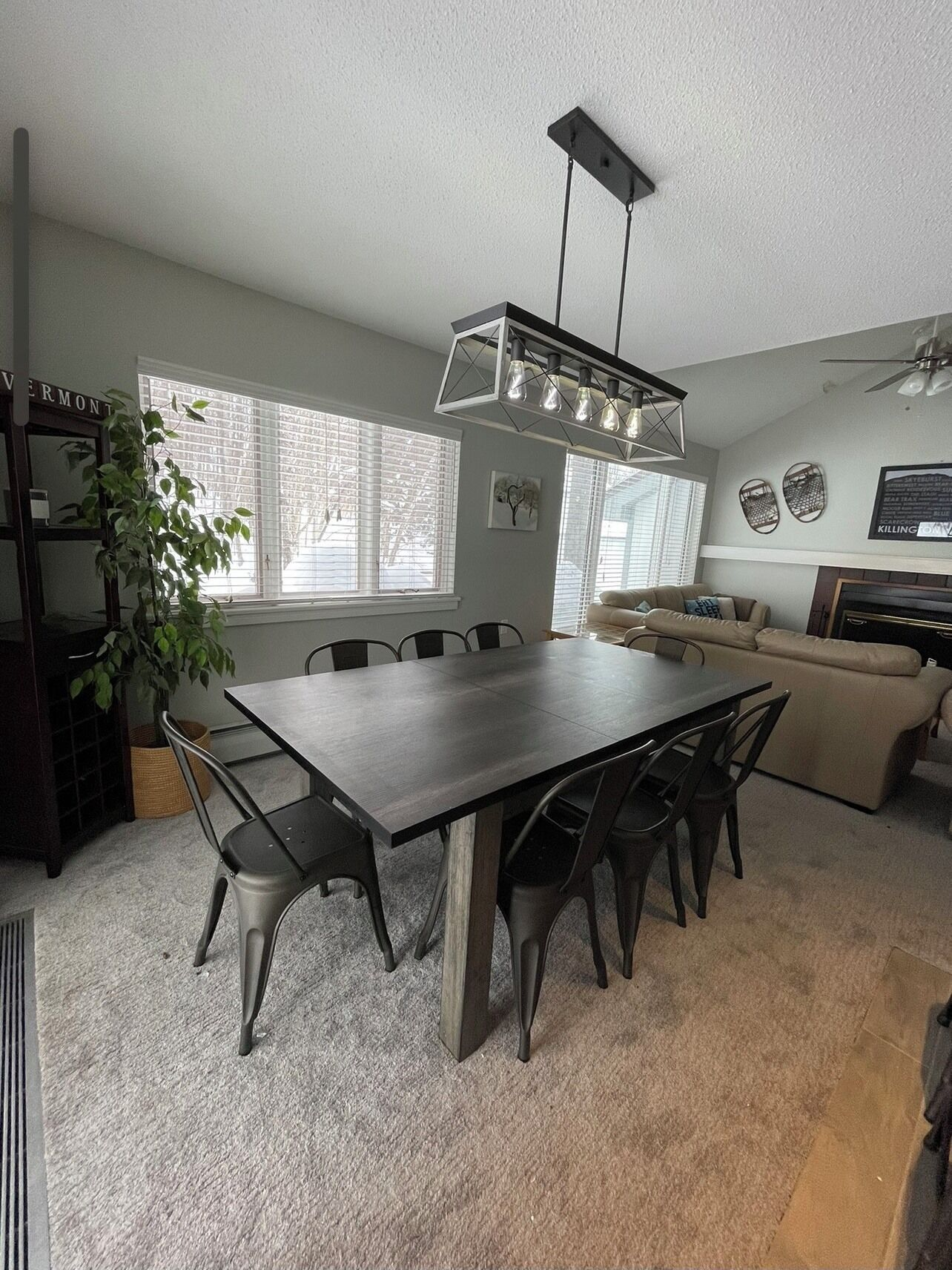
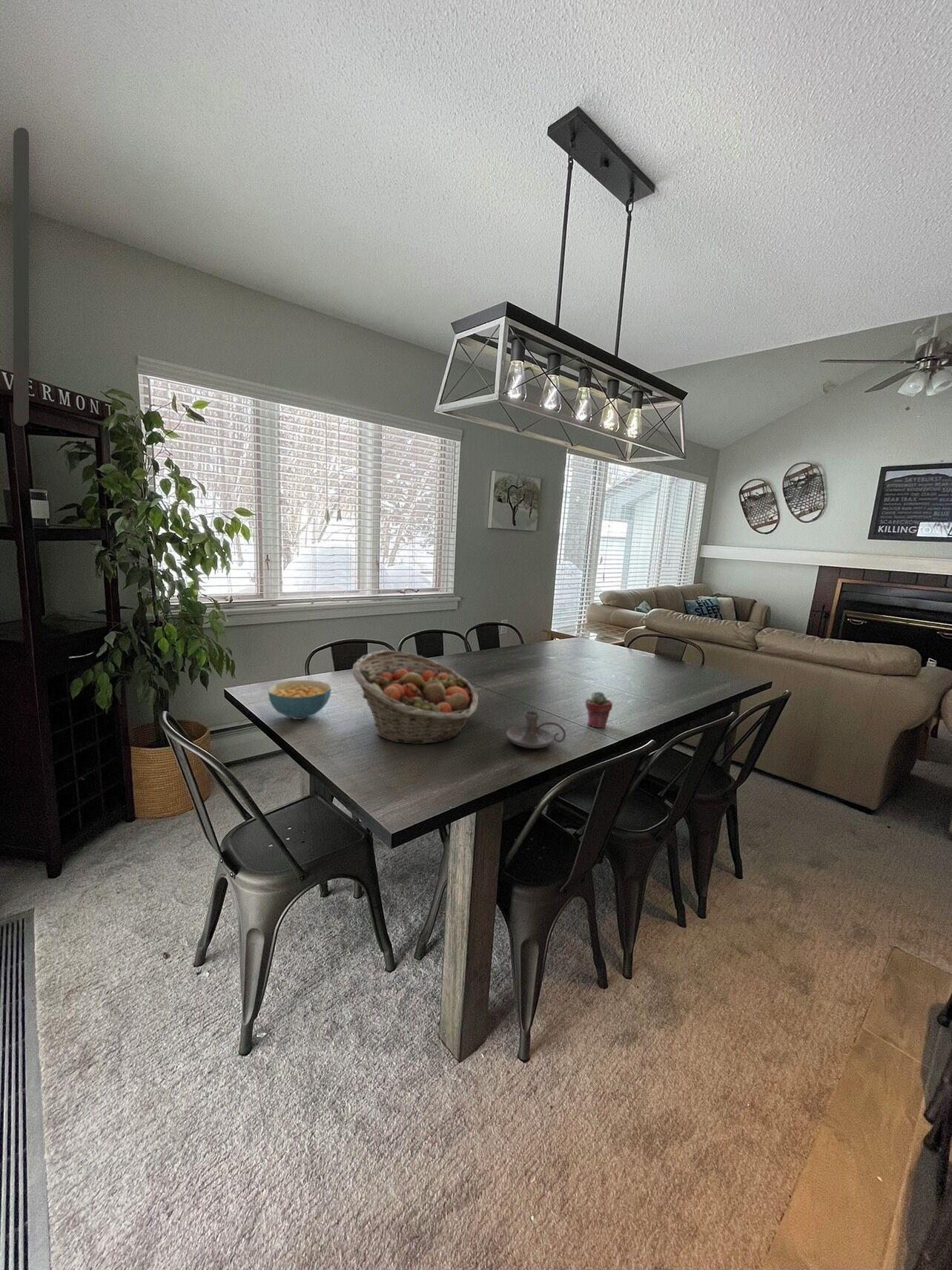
+ potted succulent (598, 708)
+ fruit basket (417, 693)
+ cereal bowl (300, 702)
+ candle holder (536, 728)
